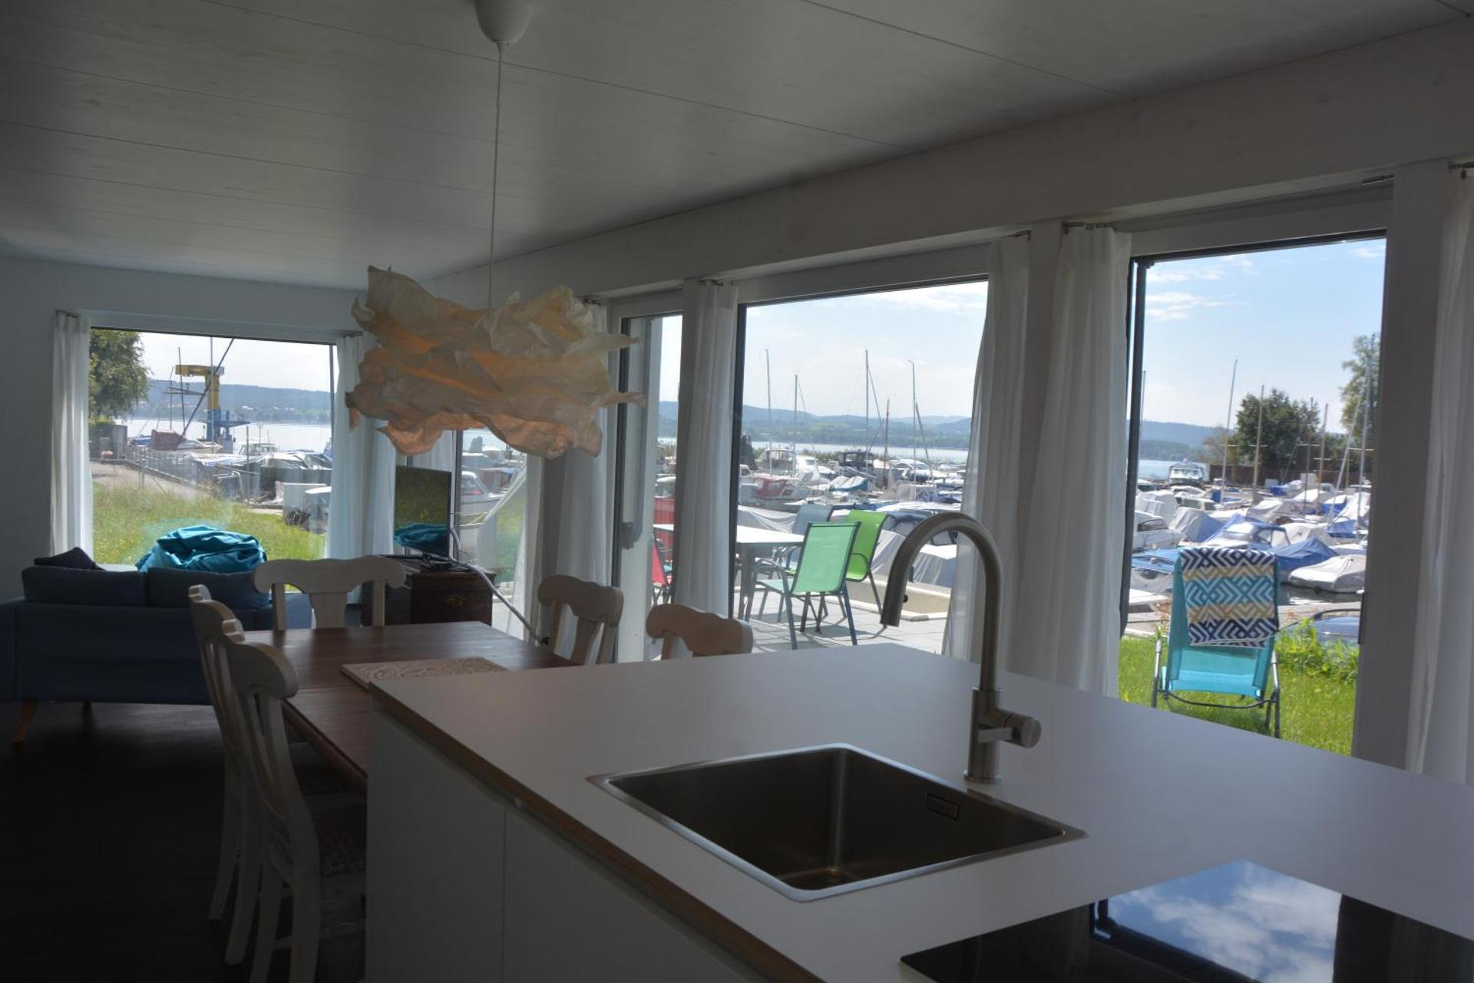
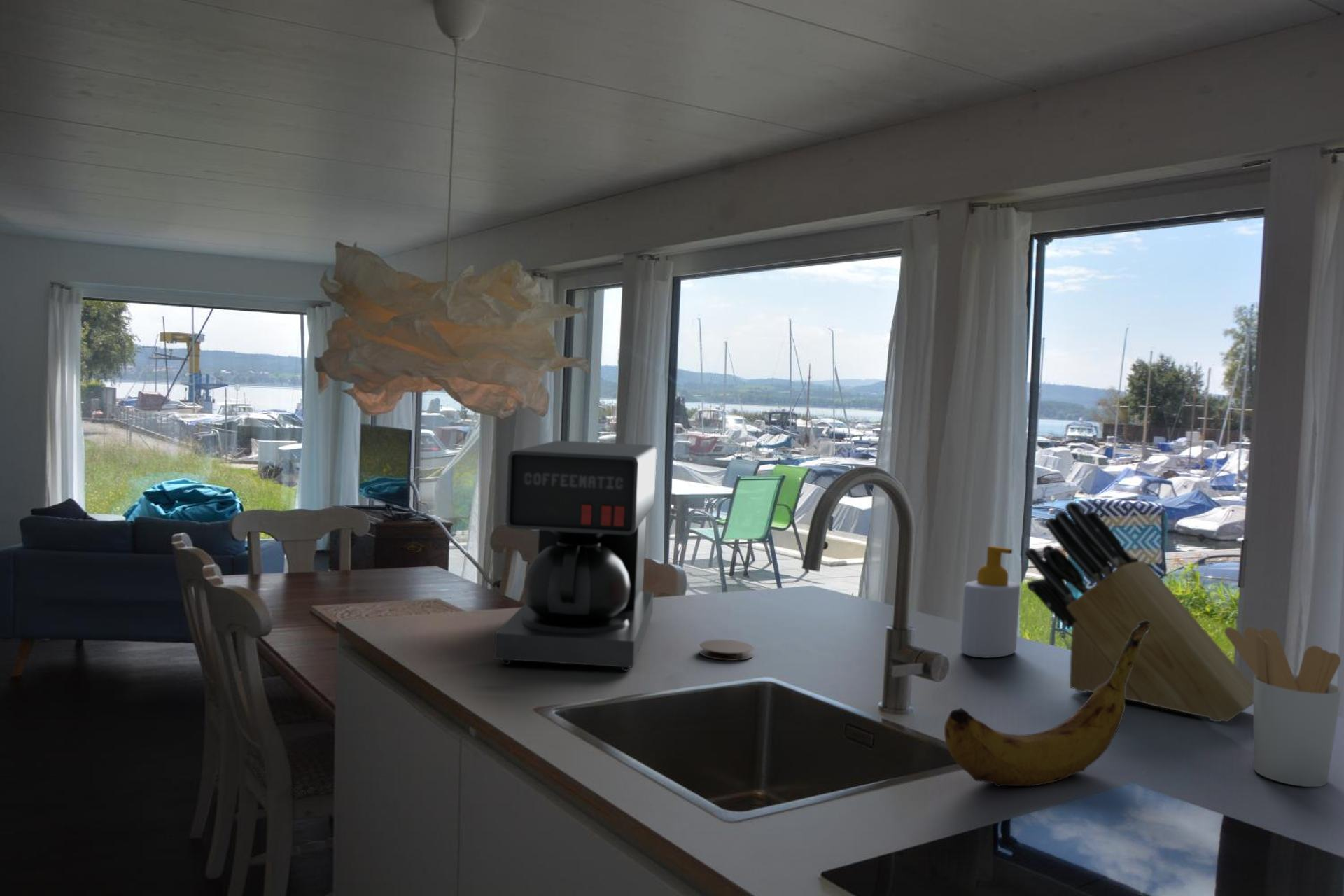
+ knife block (1138, 602)
+ coaster (726, 650)
+ coffee maker (586, 545)
+ banana (1058, 724)
+ utensil holder (1279, 700)
+ soap bottle (991, 599)
